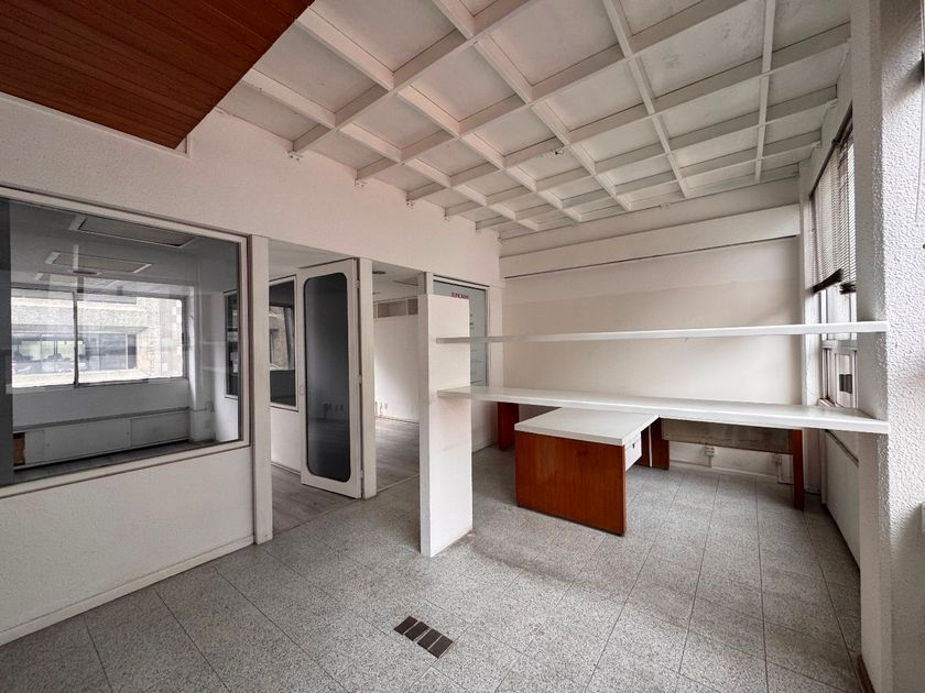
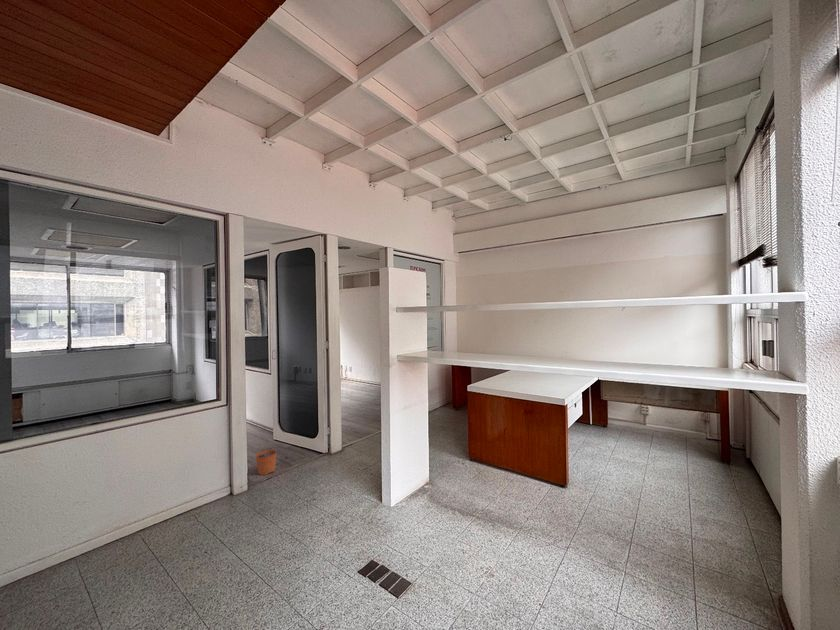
+ plant pot (266, 458)
